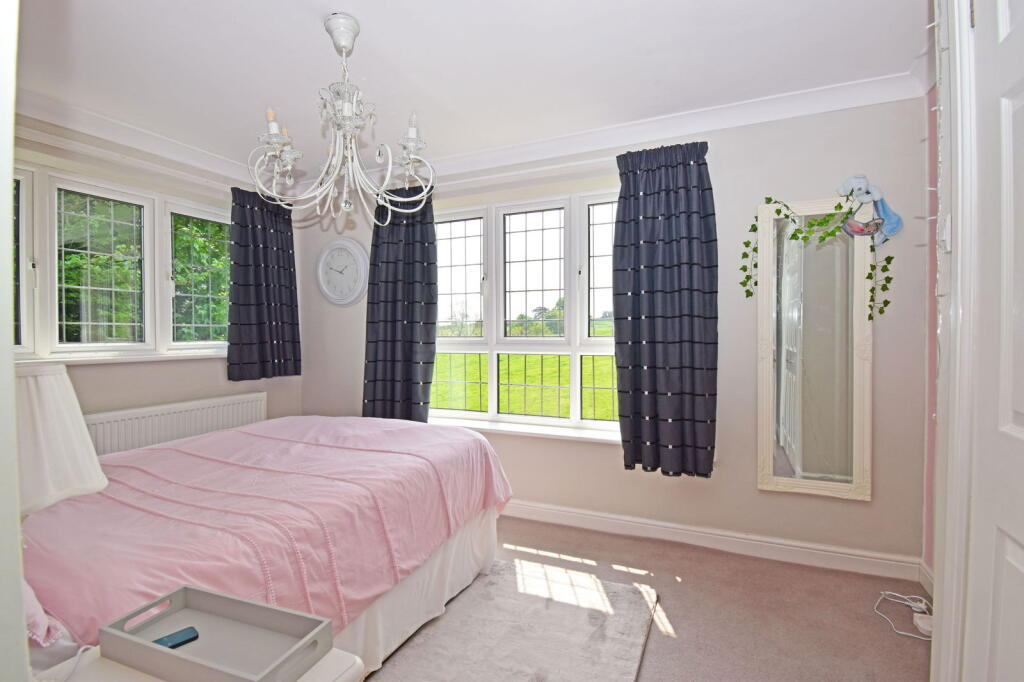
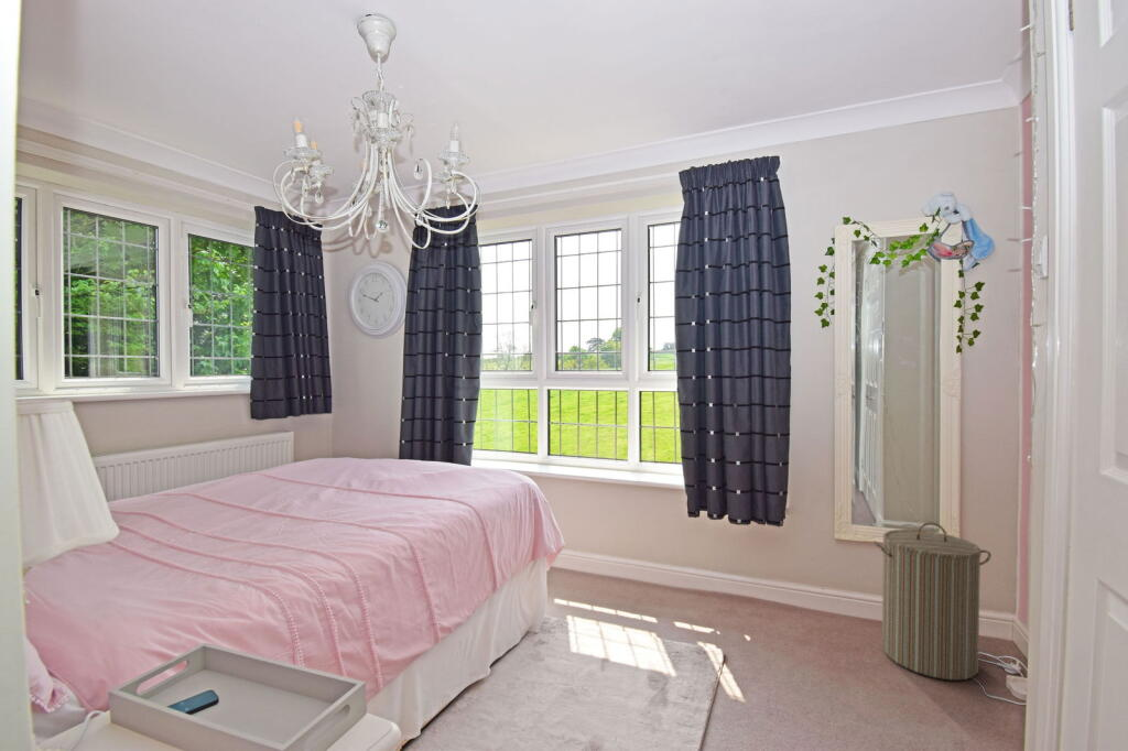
+ laundry hamper (929, 590)
